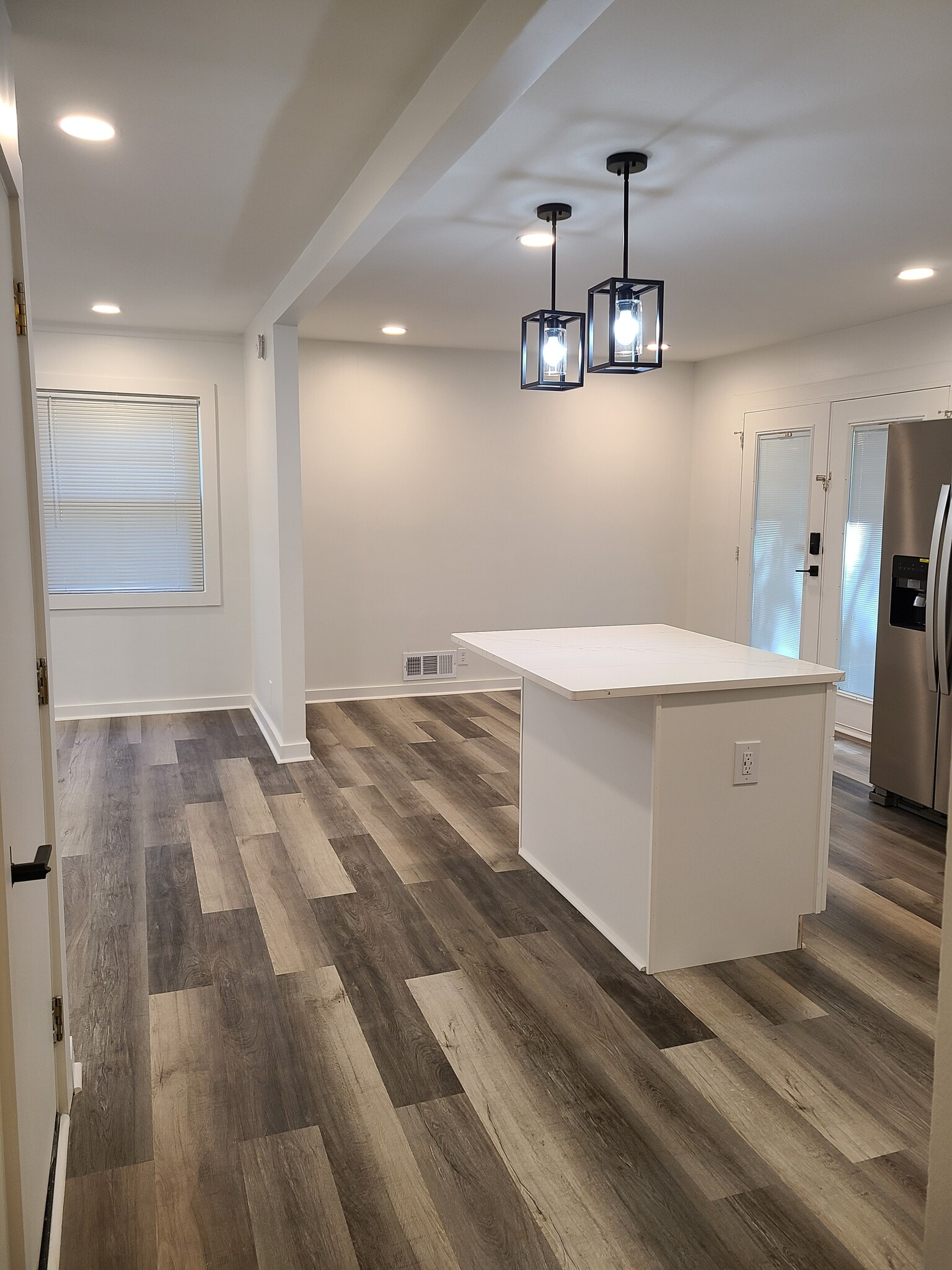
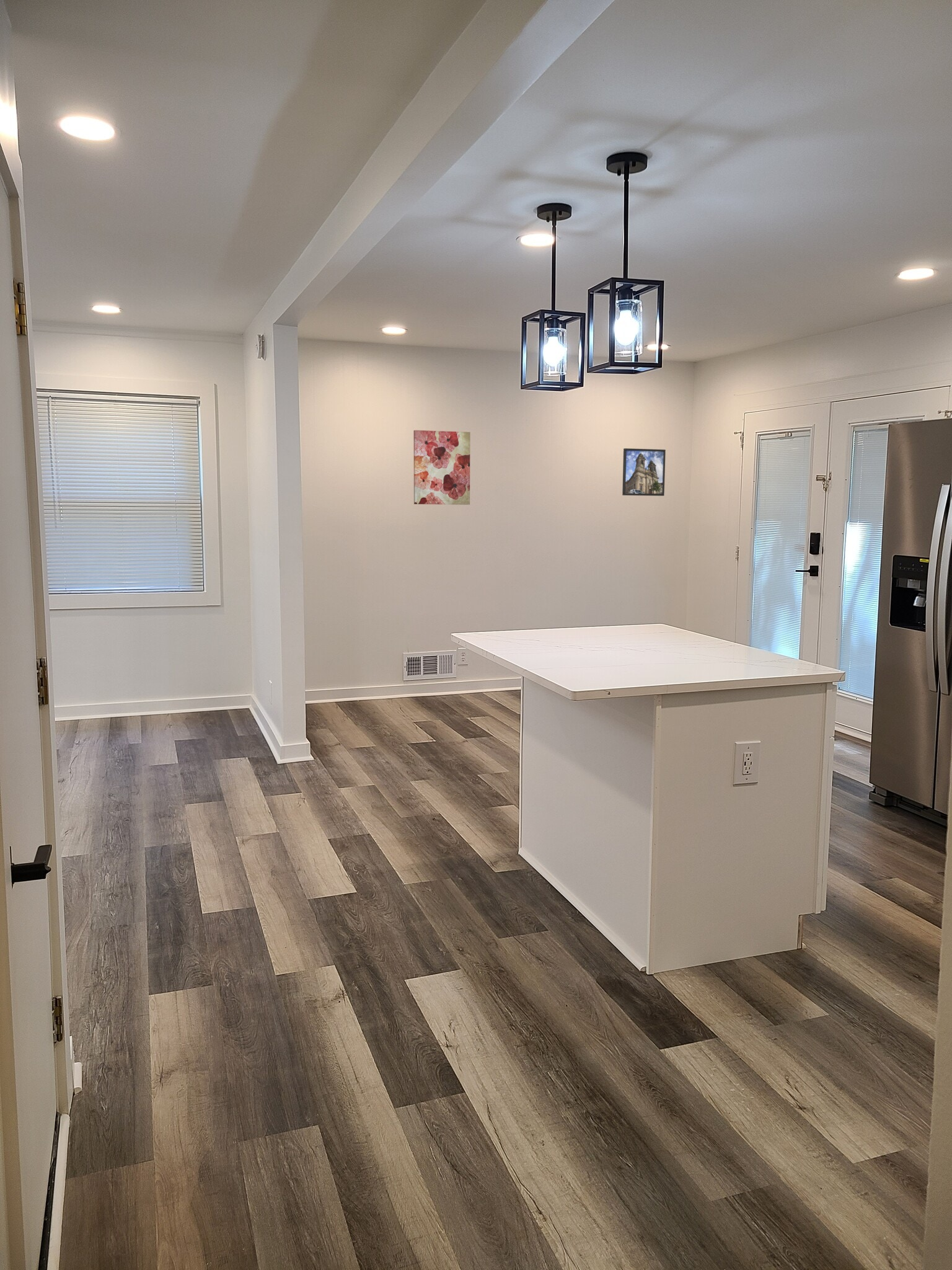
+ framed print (644, 472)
+ wall art (442, 468)
